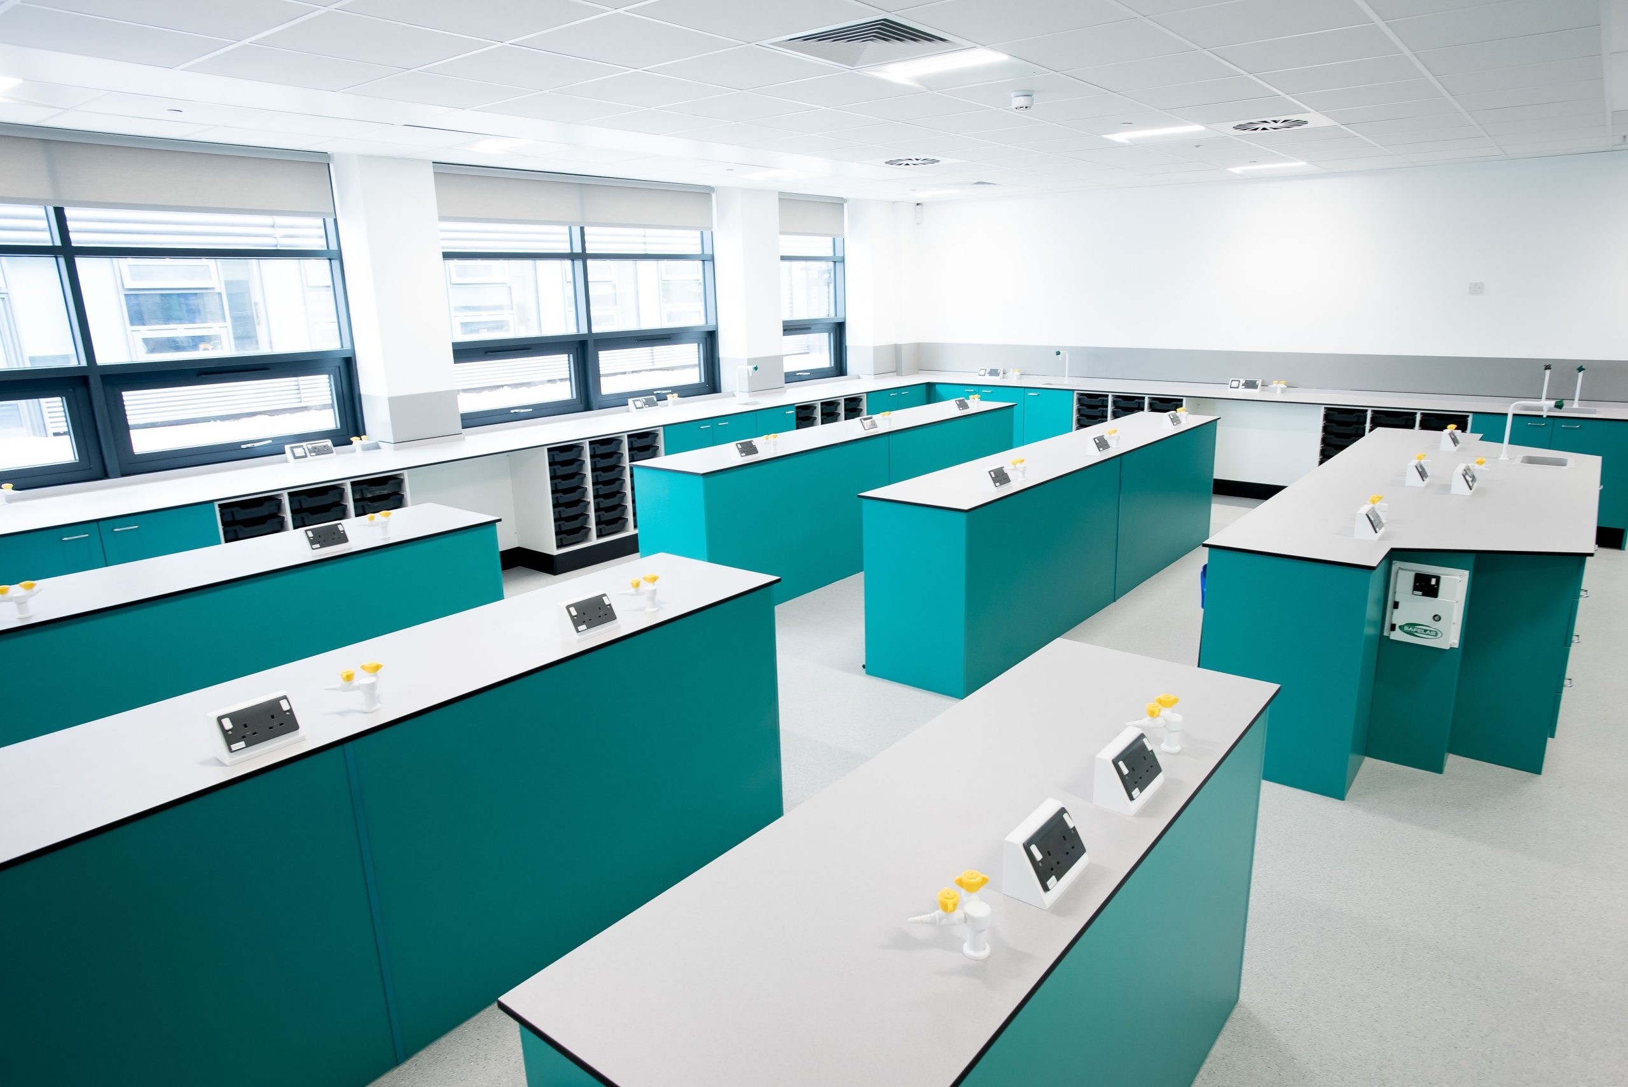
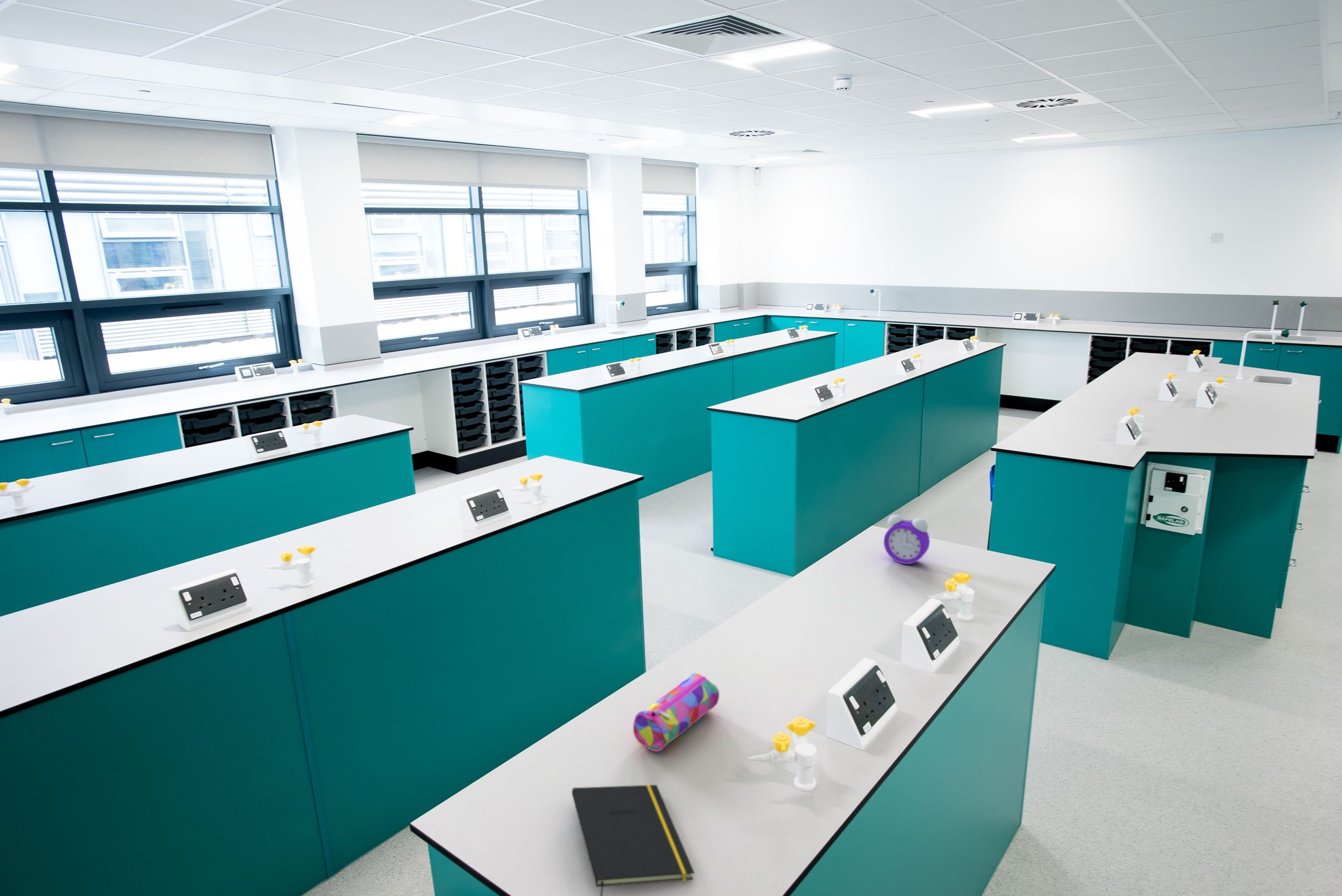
+ alarm clock (906, 539)
+ notepad (629, 831)
+ pencil case (677, 710)
